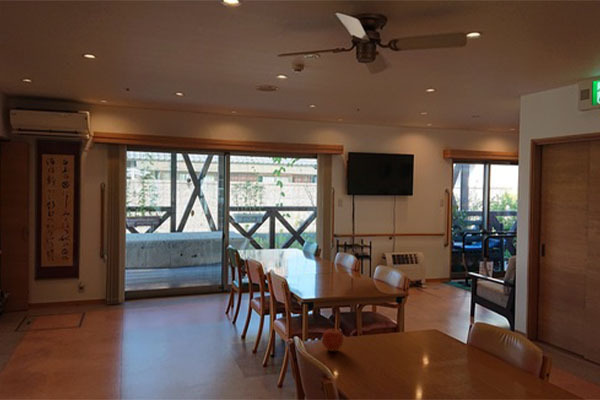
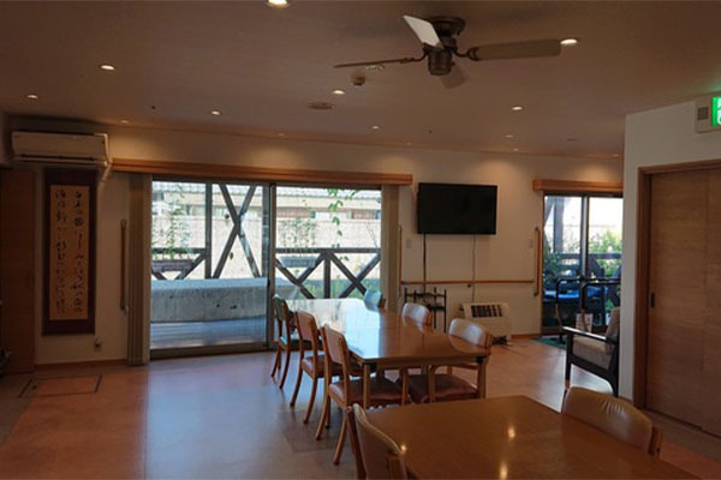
- fruit (332, 339)
